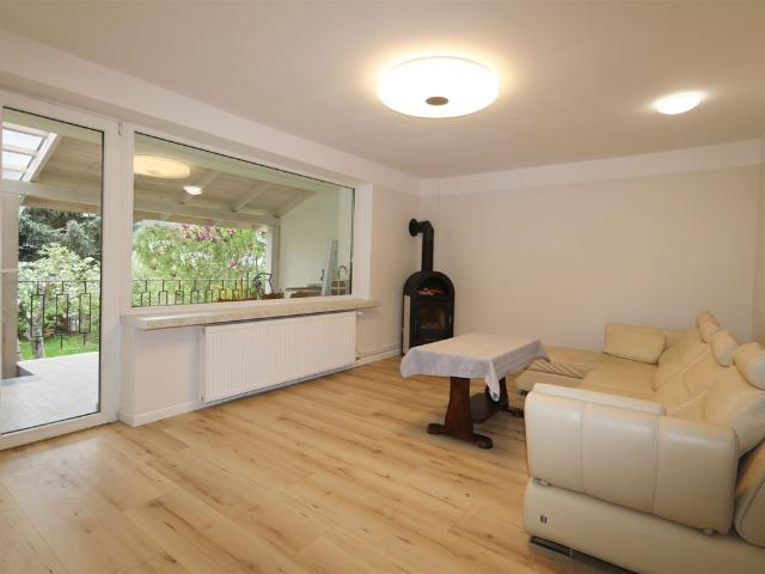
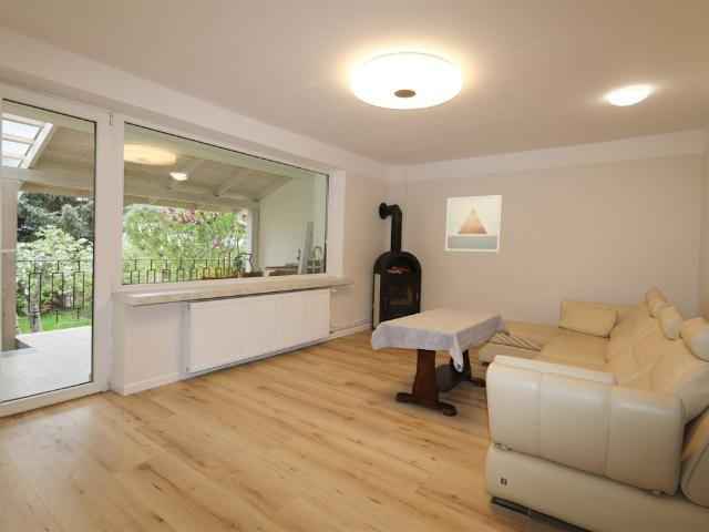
+ wall art (472, 224)
